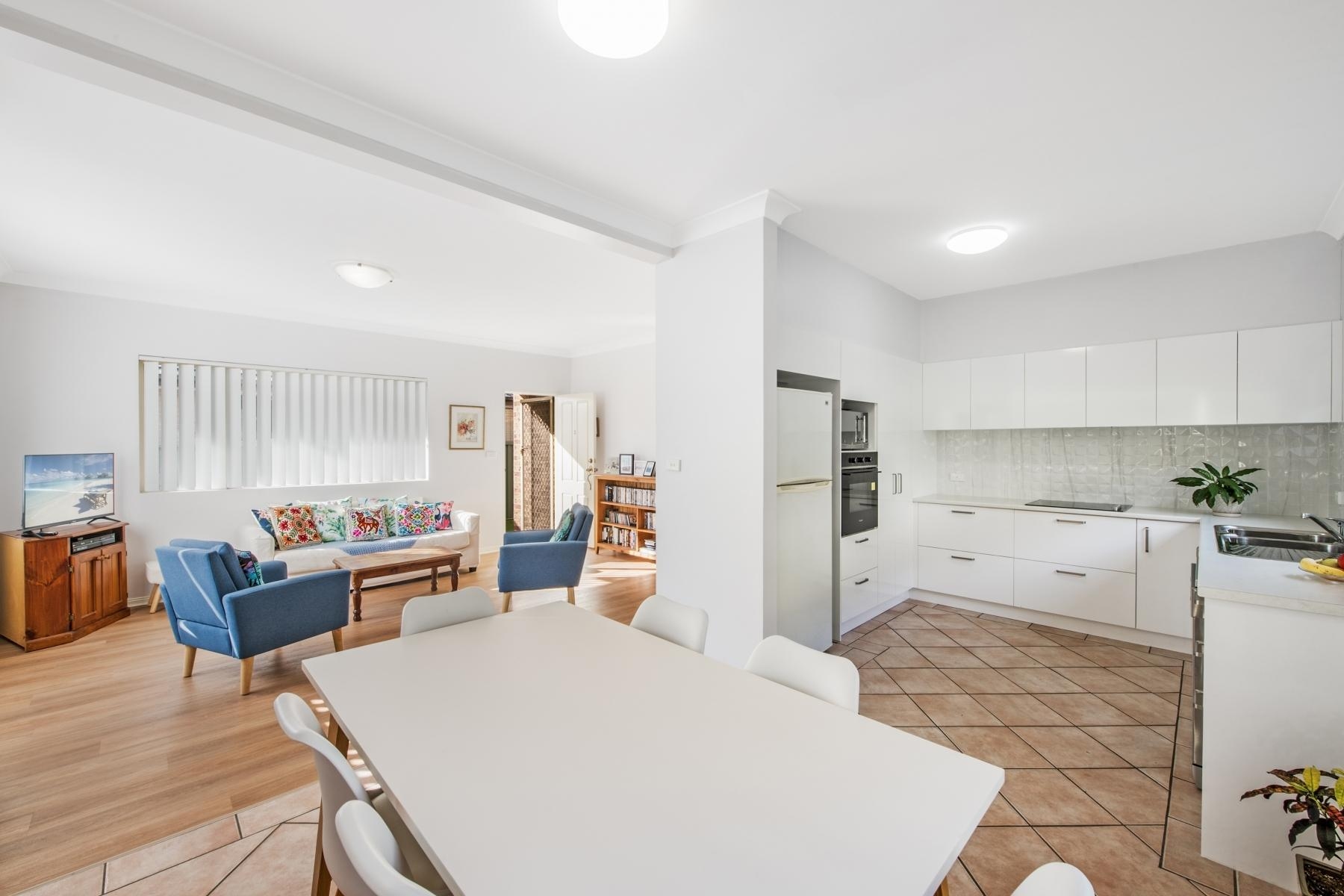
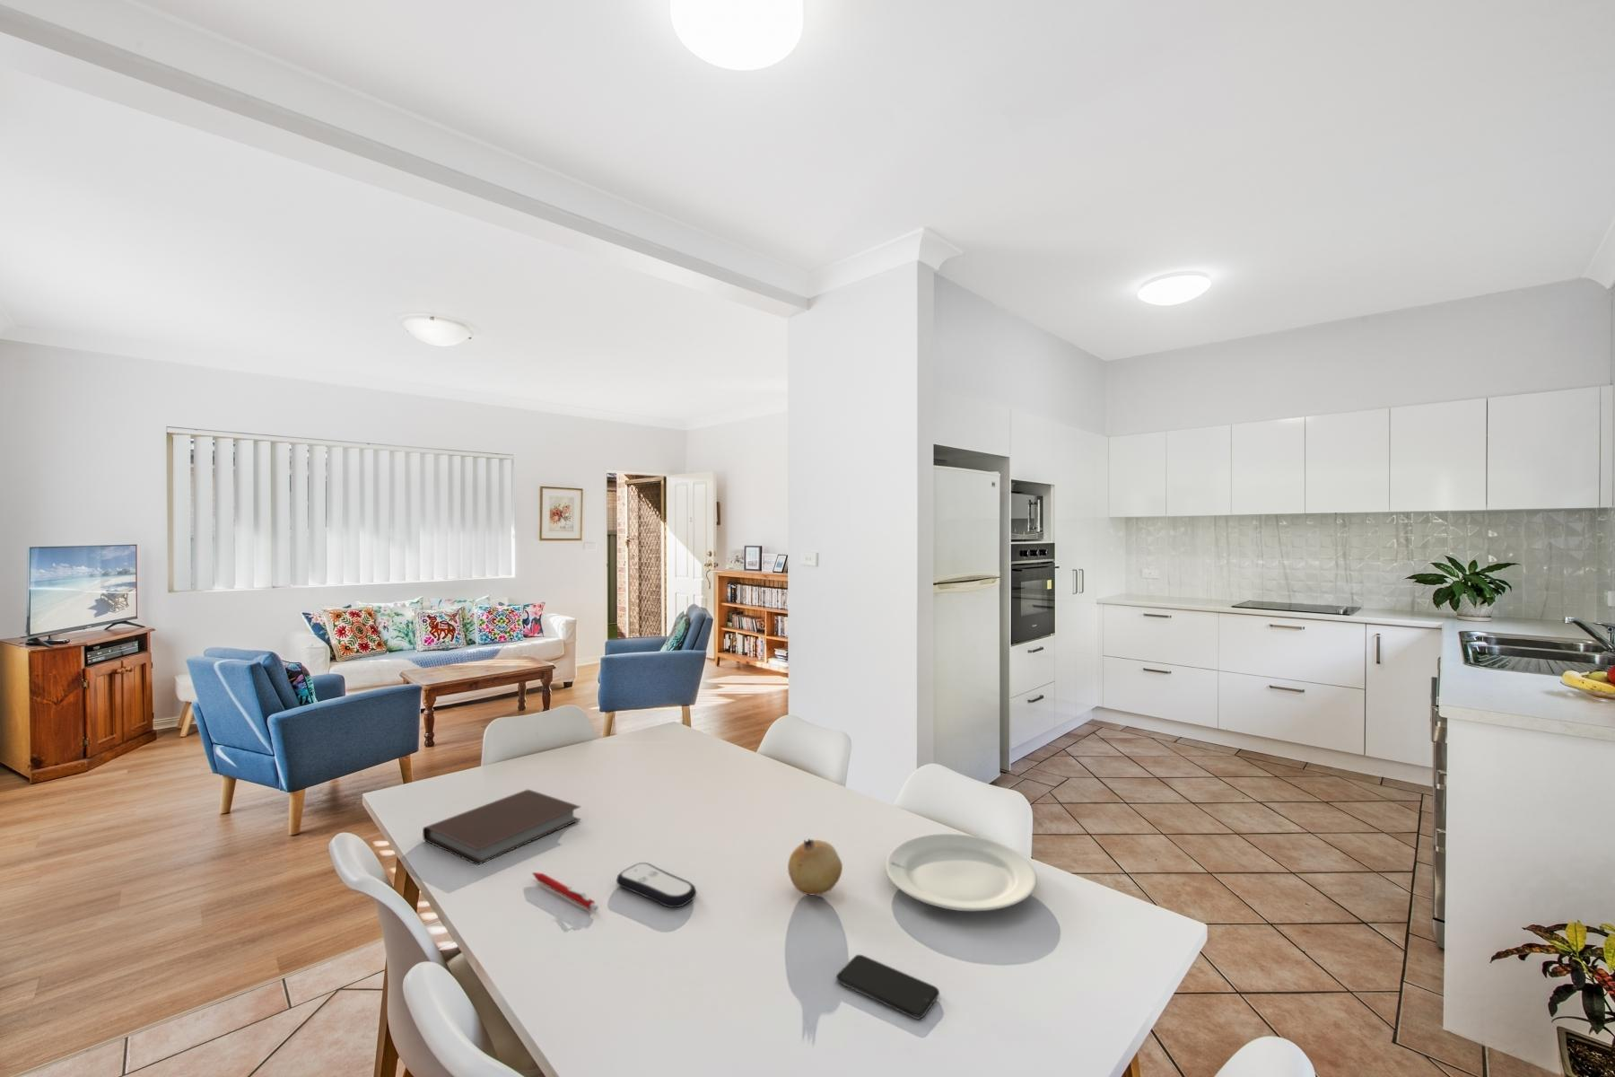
+ notebook (505, 822)
+ smartphone (887, 984)
+ pen (562, 887)
+ fruit (815, 863)
+ chinaware (959, 874)
+ remote control (657, 883)
